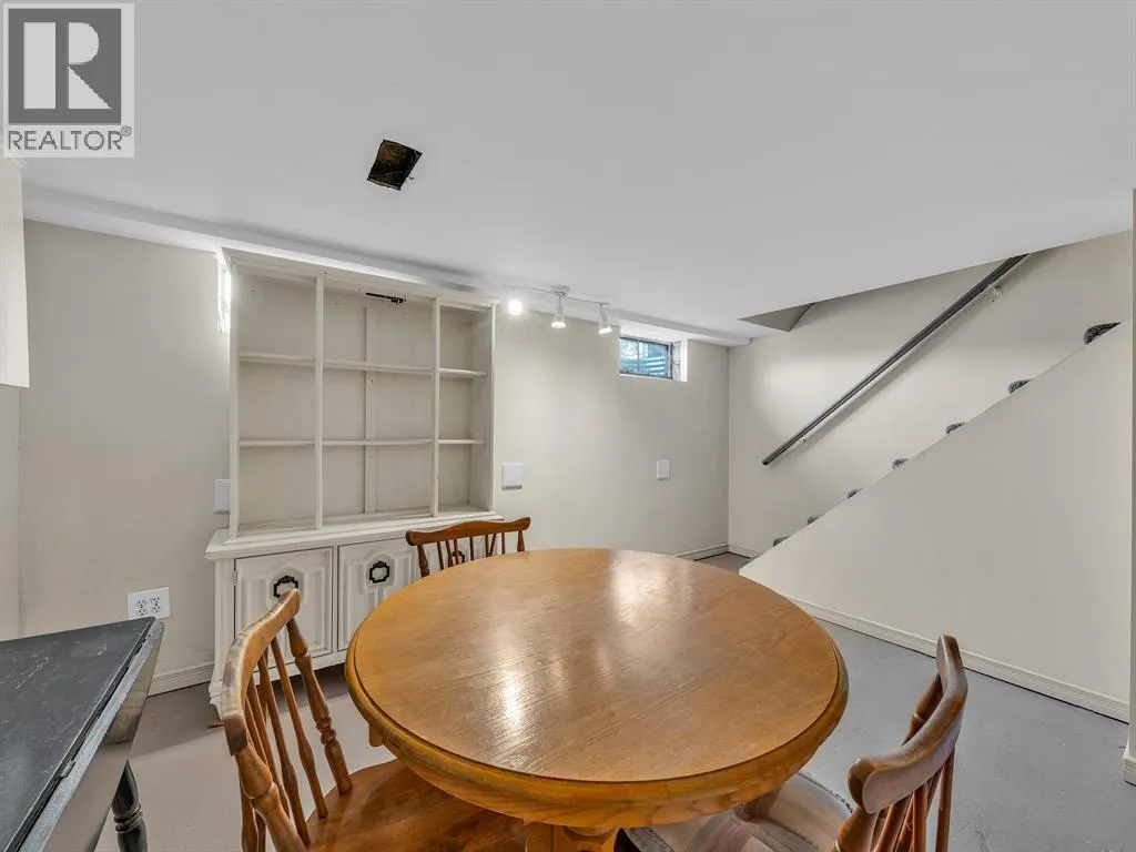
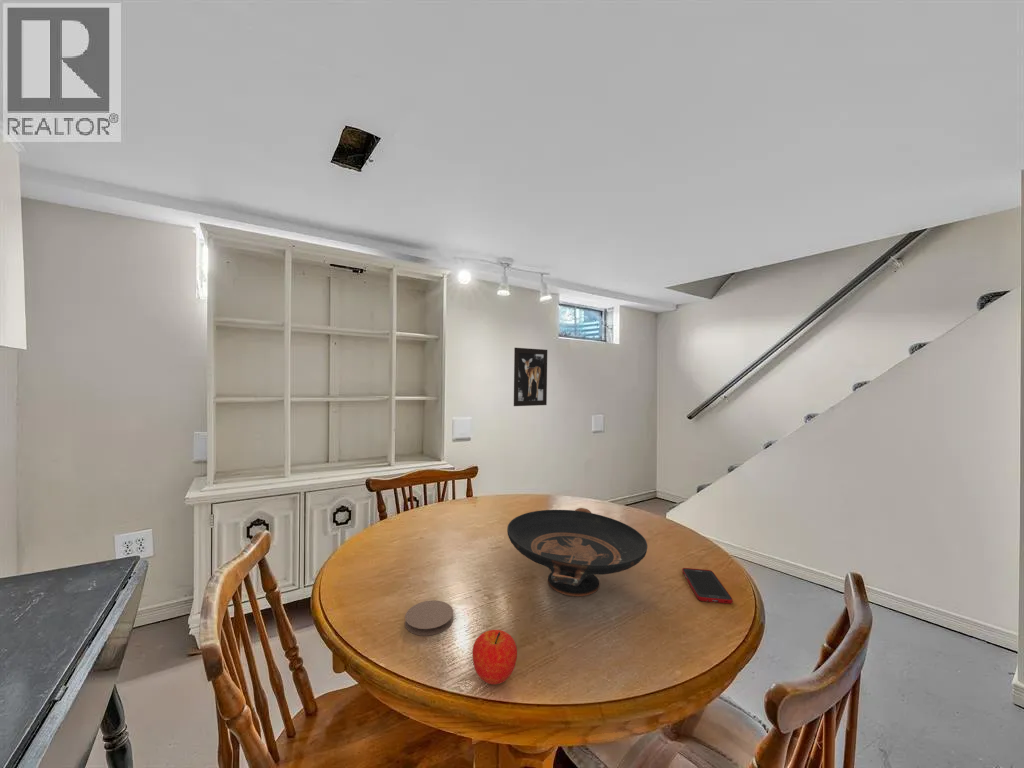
+ decorative bowl (574, 556)
+ coaster (429, 616)
+ fruit (494, 655)
+ wall art (531, 377)
+ cell phone (705, 584)
